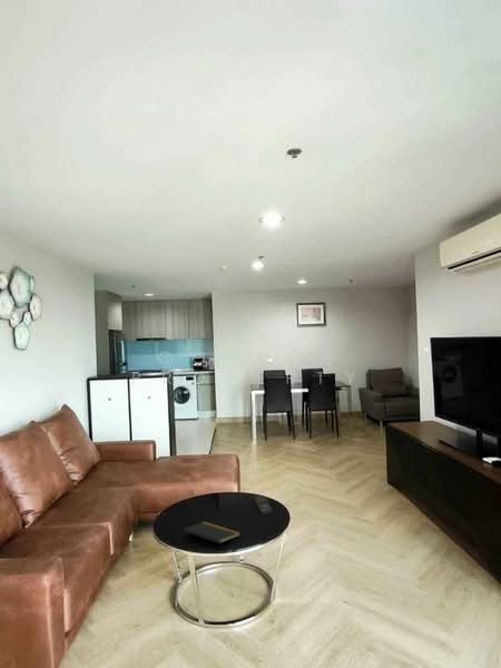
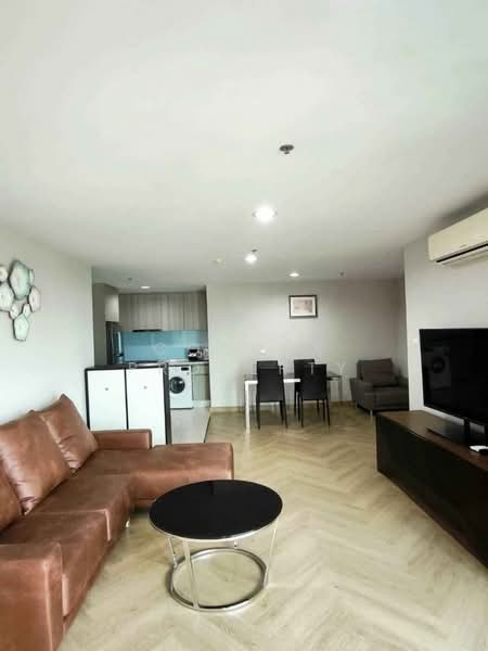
- remote control (263, 504)
- notepad (212, 531)
